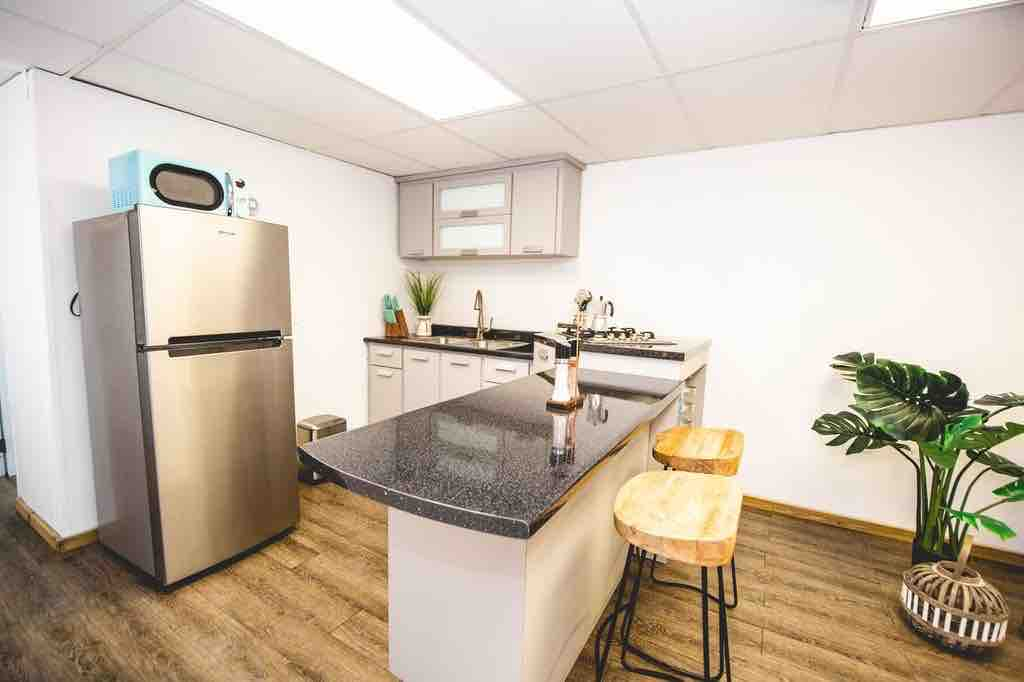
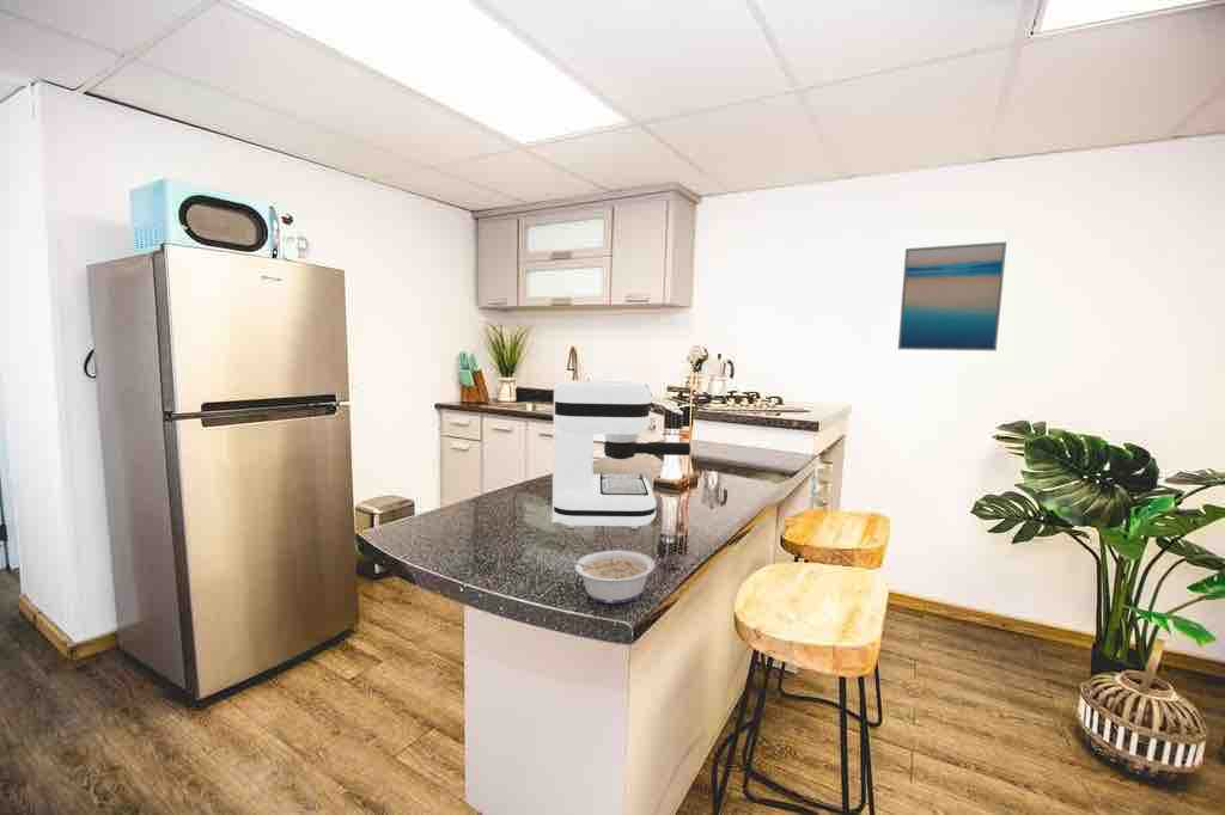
+ coffee maker (604, 448)
+ legume (611, 575)
+ wall art (949, 298)
